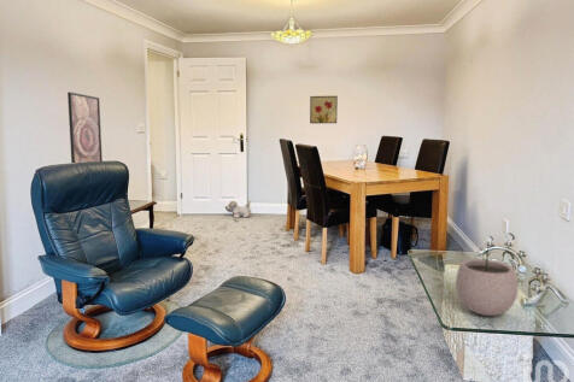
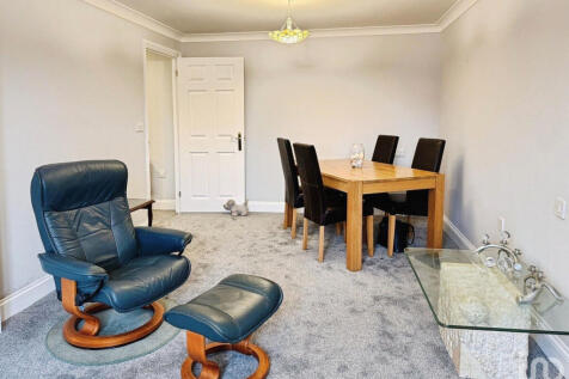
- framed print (86, 136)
- wall art (323, 110)
- plant pot (486, 278)
